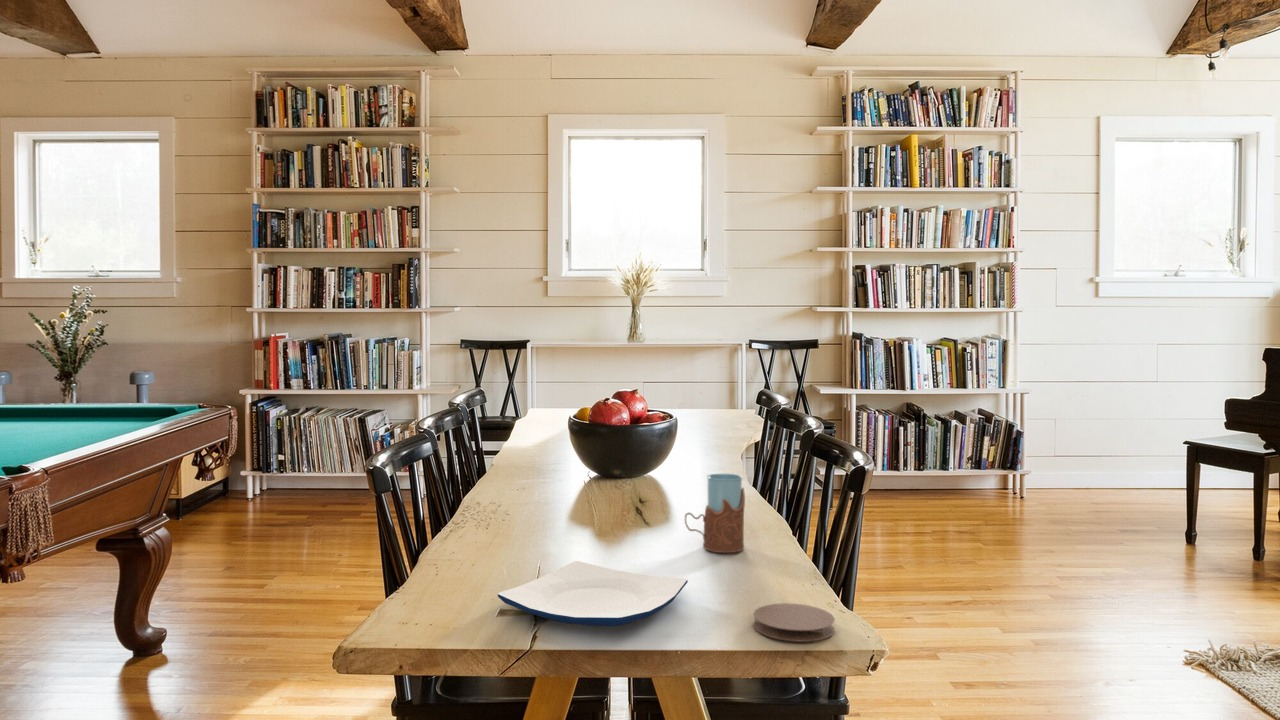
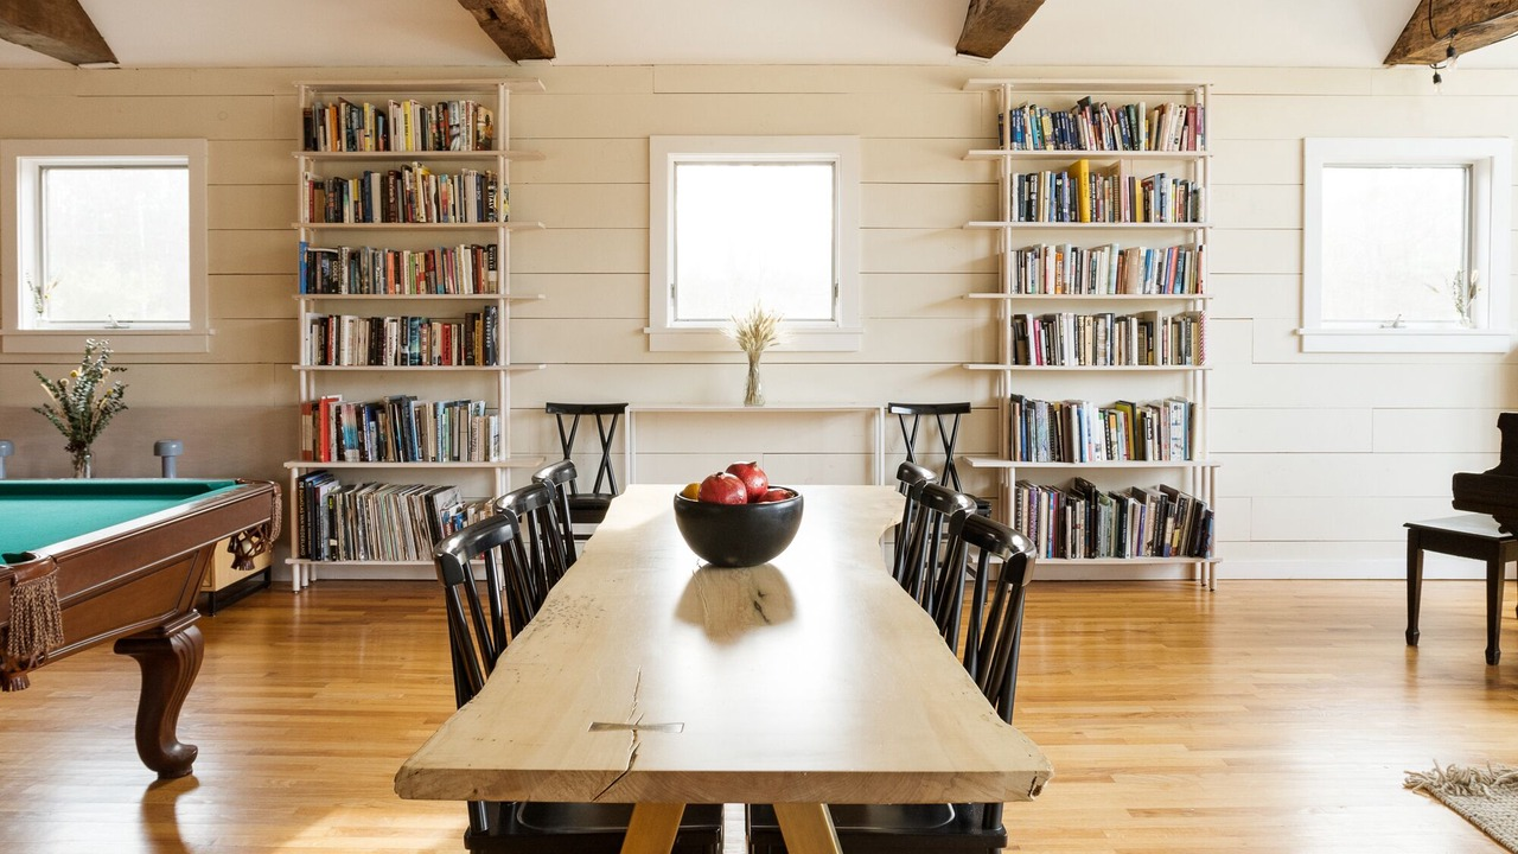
- drinking glass (714, 512)
- plate (595, 595)
- coaster (793, 621)
